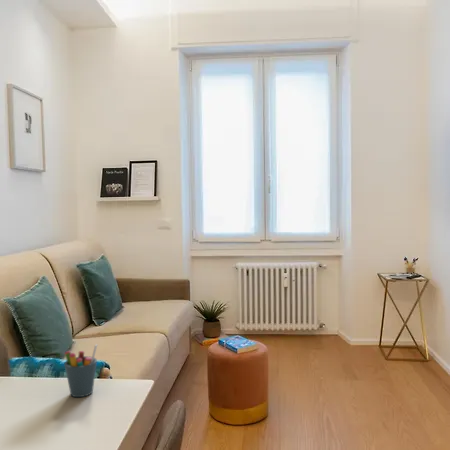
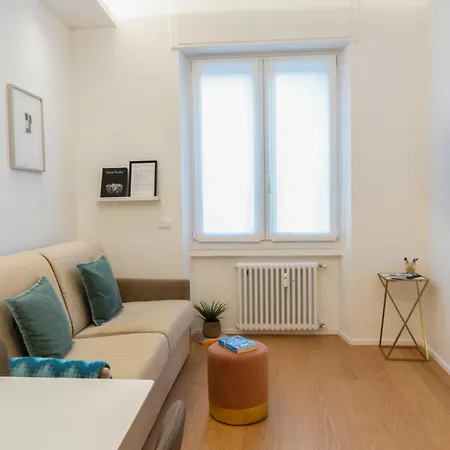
- pen holder (80, 368)
